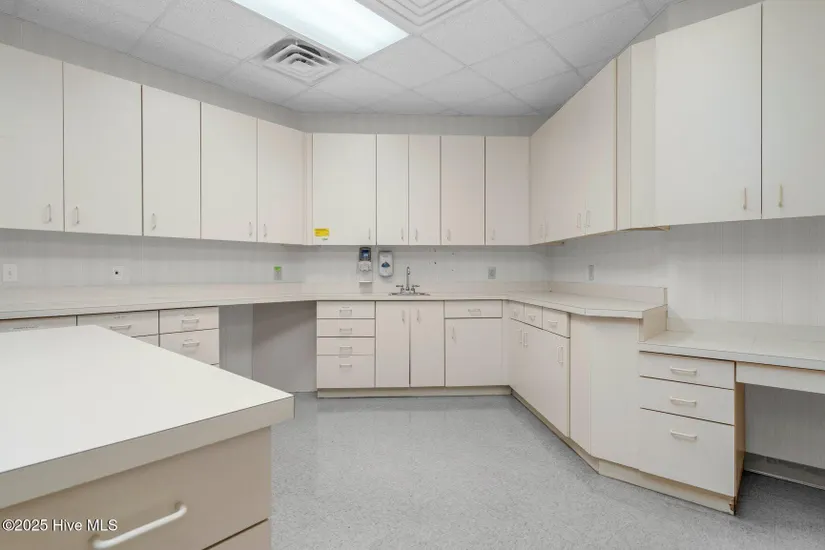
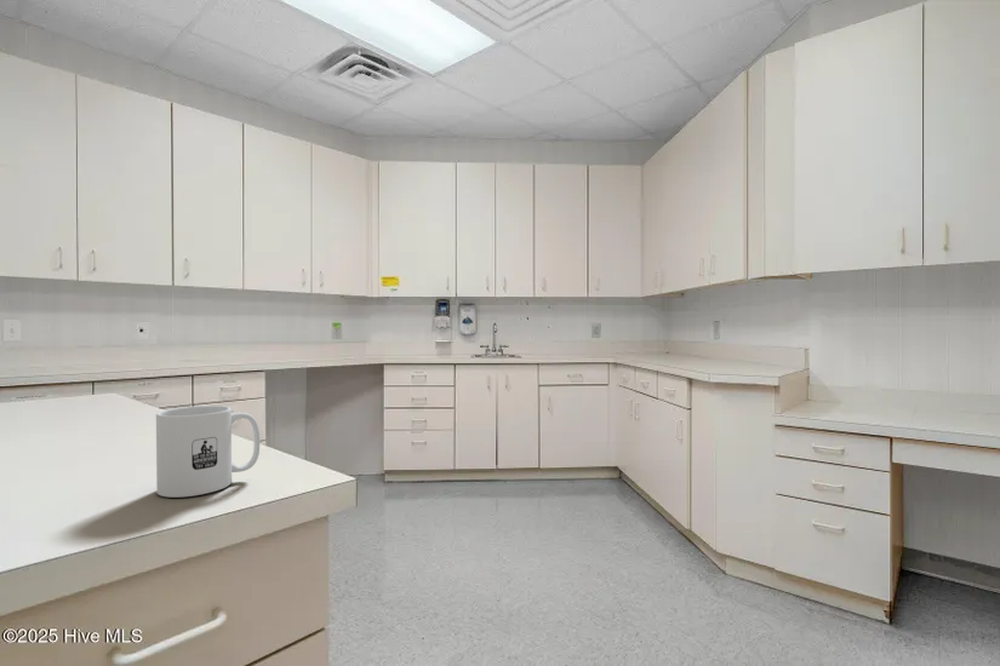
+ mug (211, 446)
